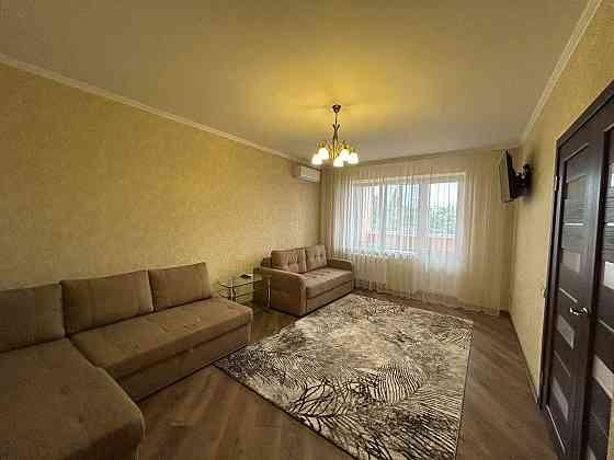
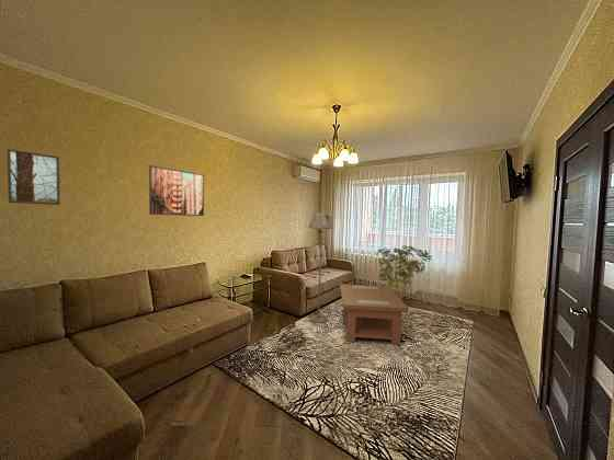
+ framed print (179, 193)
+ coffee table (368, 311)
+ floor lamp (319, 266)
+ shrub (401, 274)
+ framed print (34, 179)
